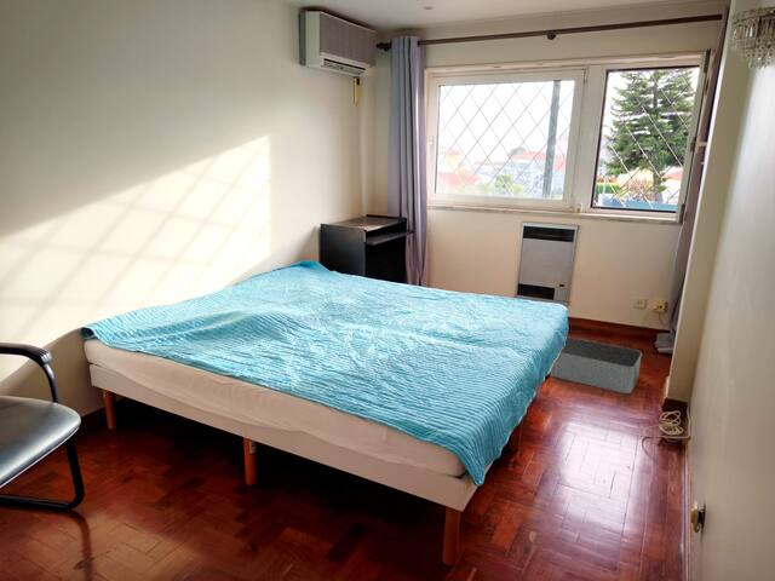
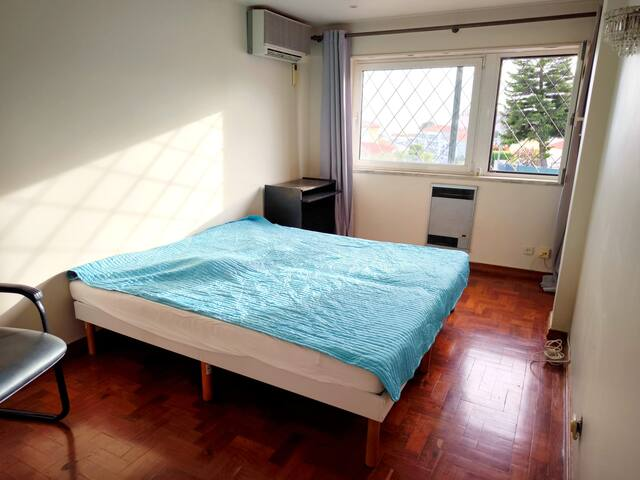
- storage bin (593, 363)
